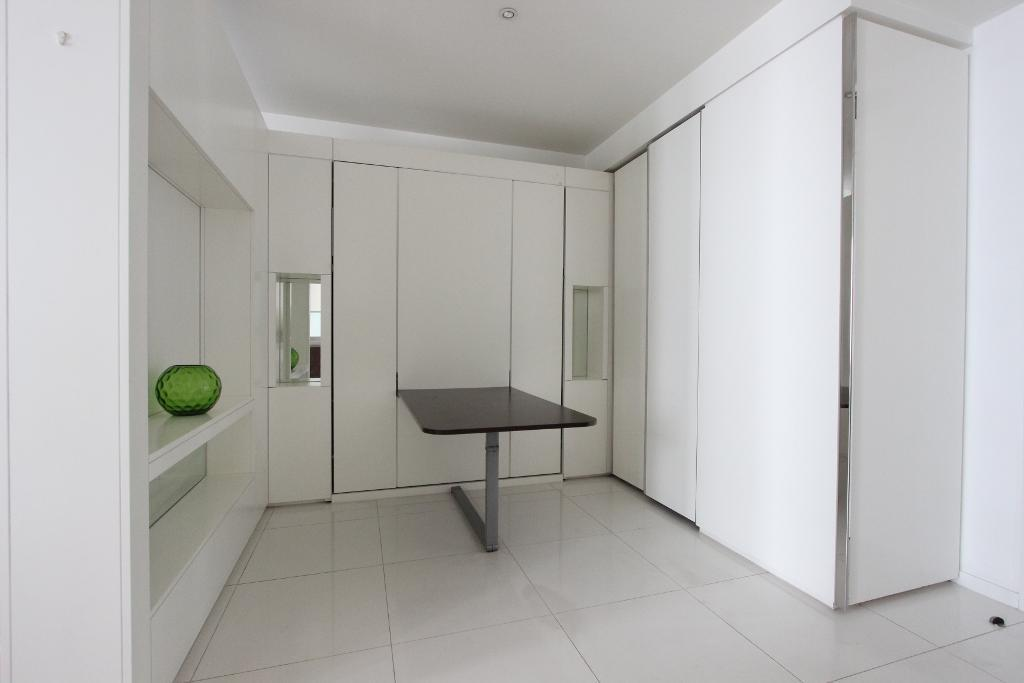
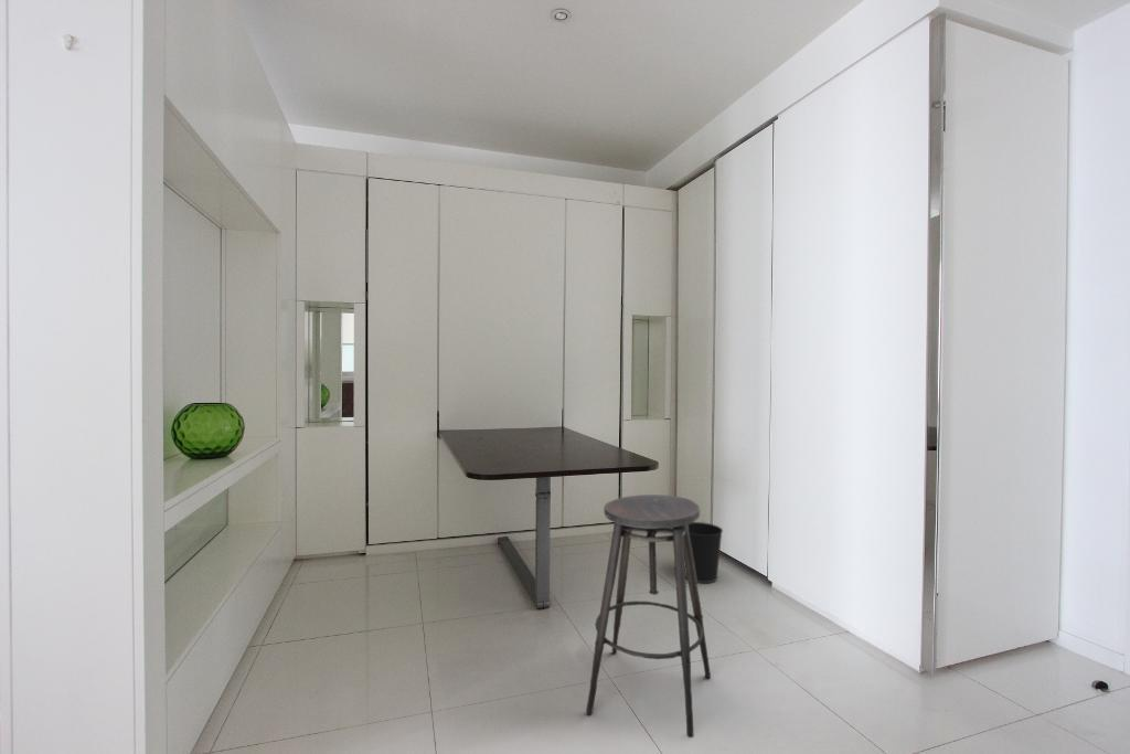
+ stool (650, 593)
+ wastebasket (700, 552)
